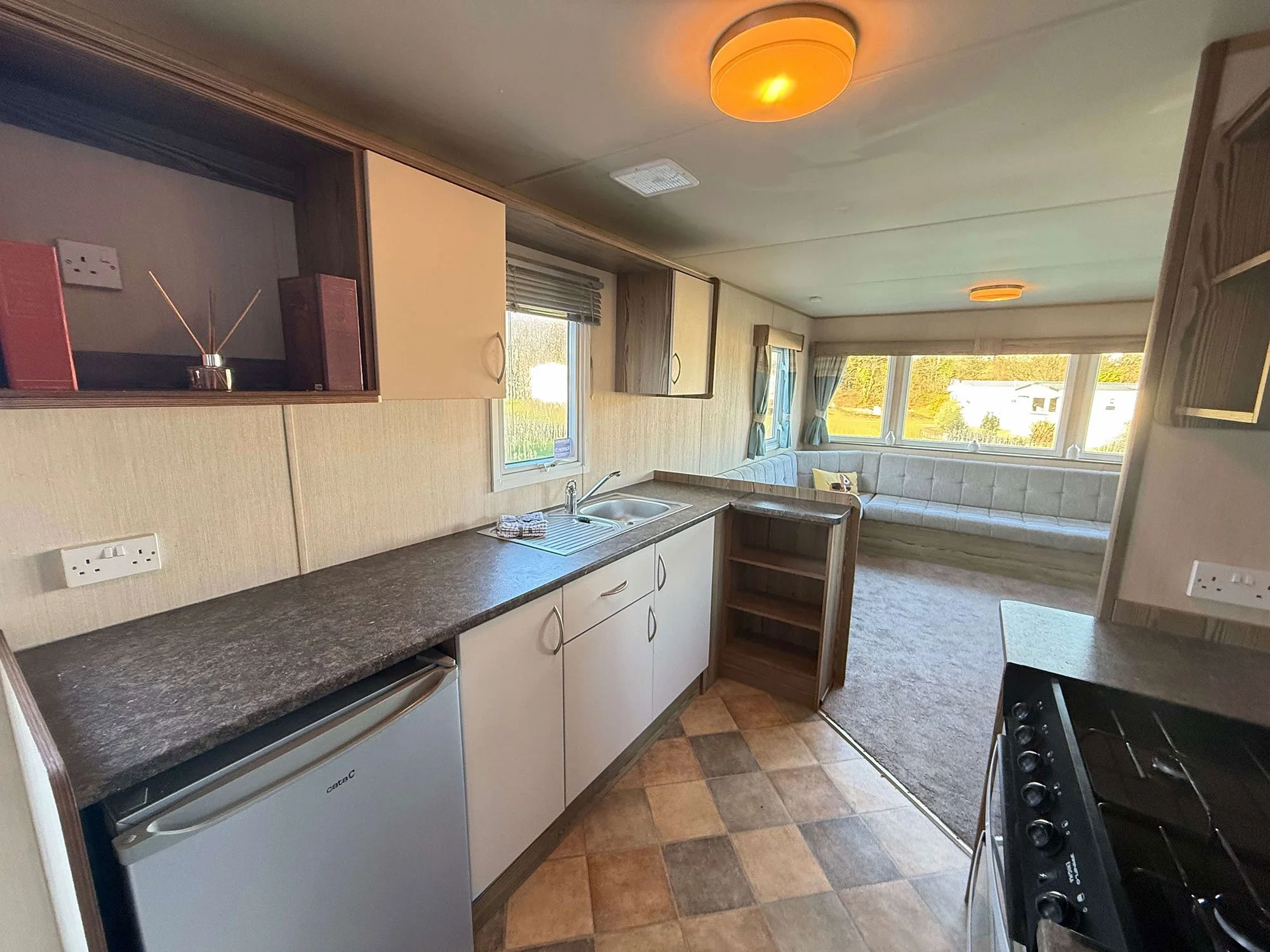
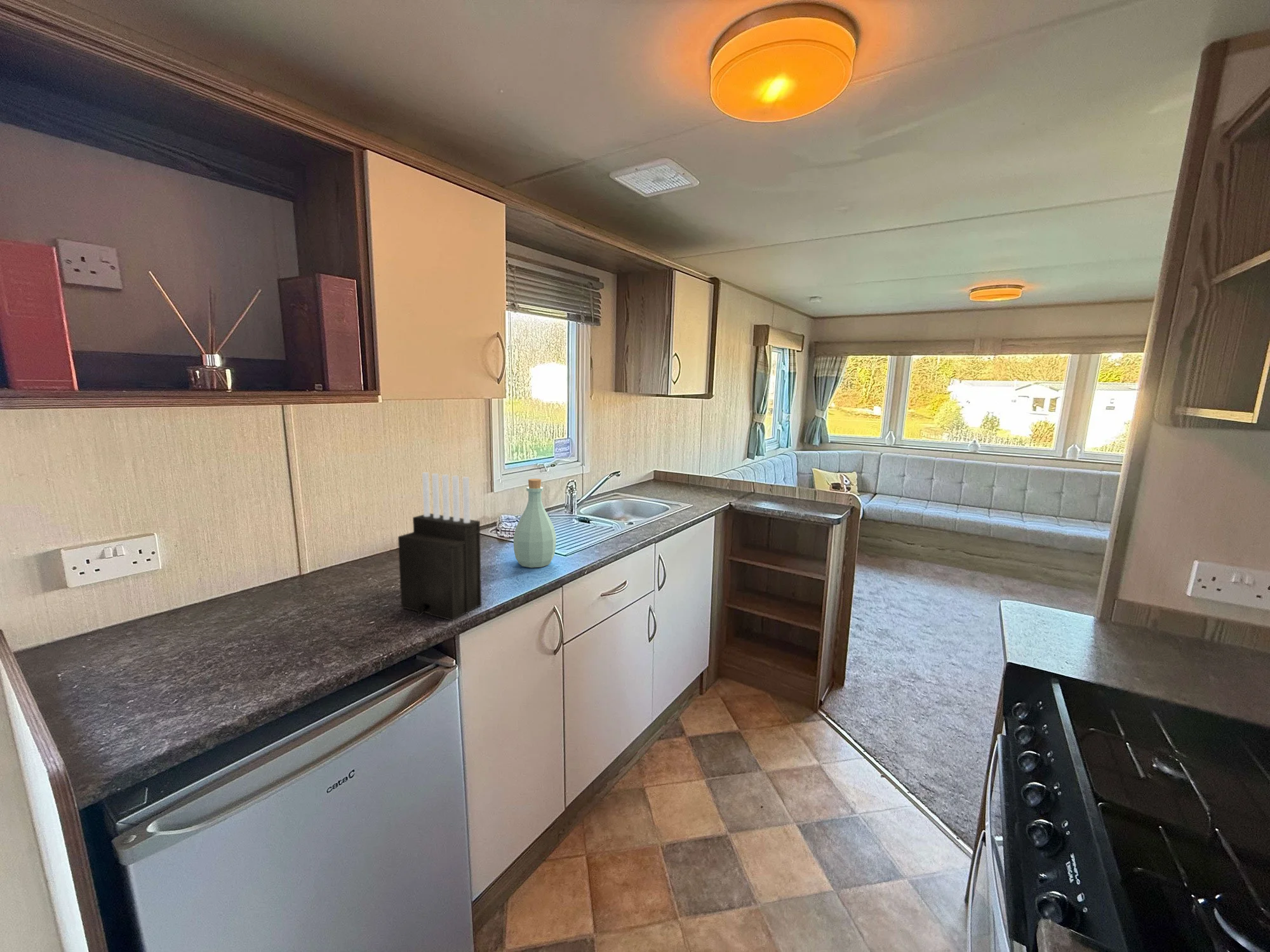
+ bottle (535, 521)
+ knife block (436, 543)
